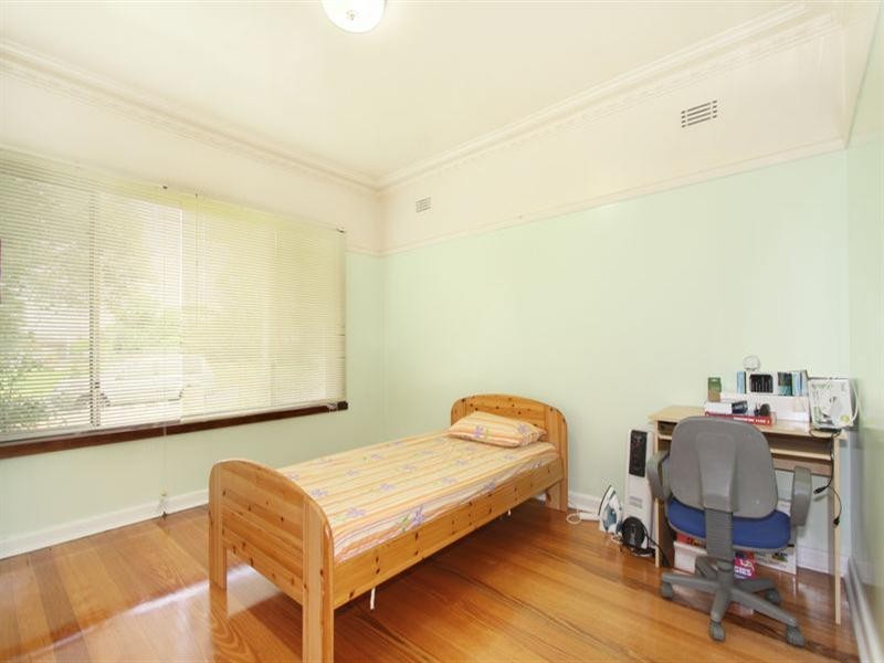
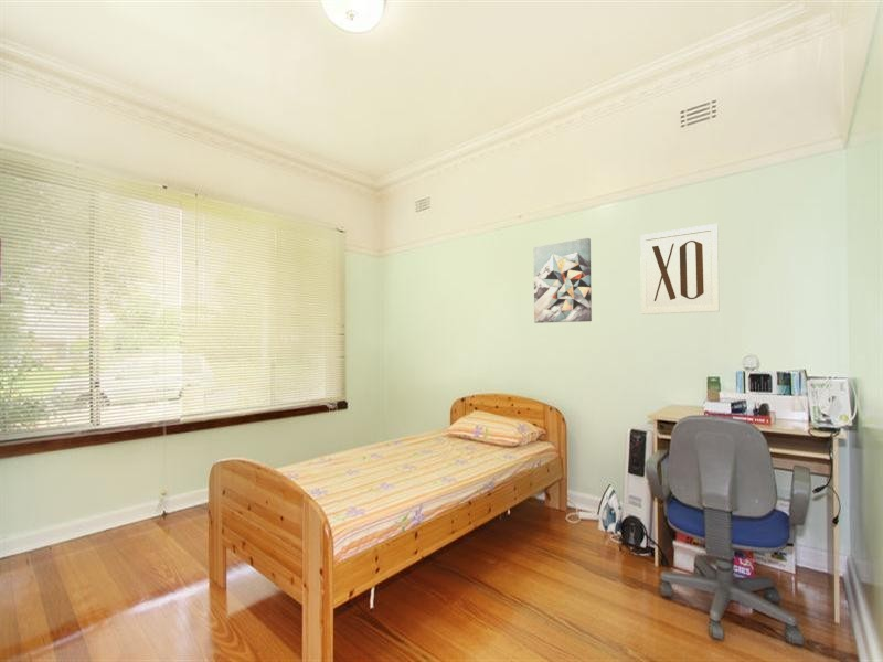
+ wall art (678, 271)
+ wall art (561, 282)
